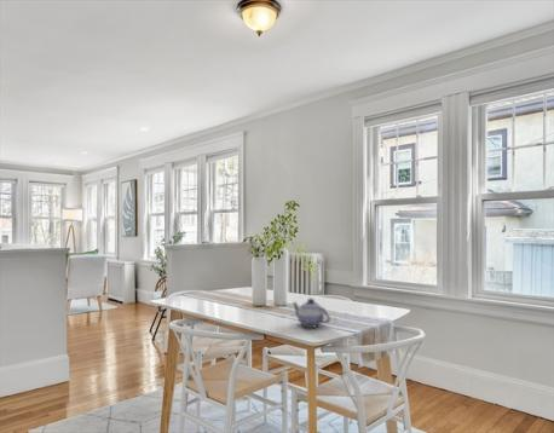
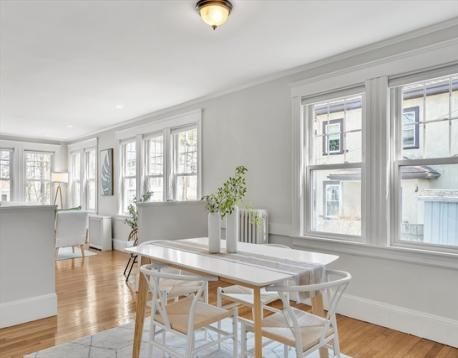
- teapot (310, 311)
